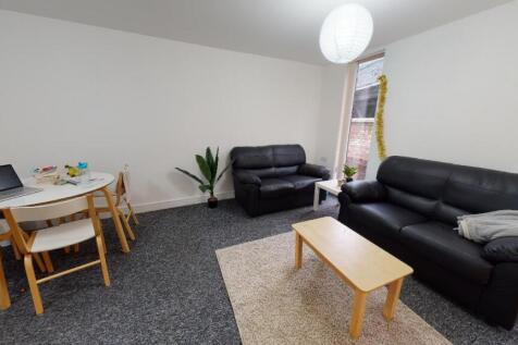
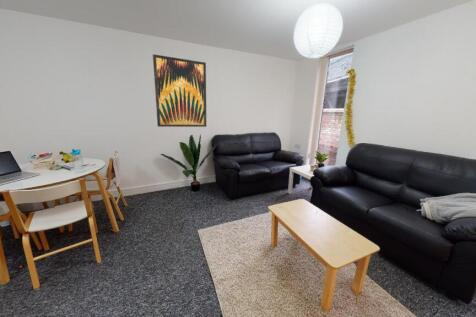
+ wall art (182, 94)
